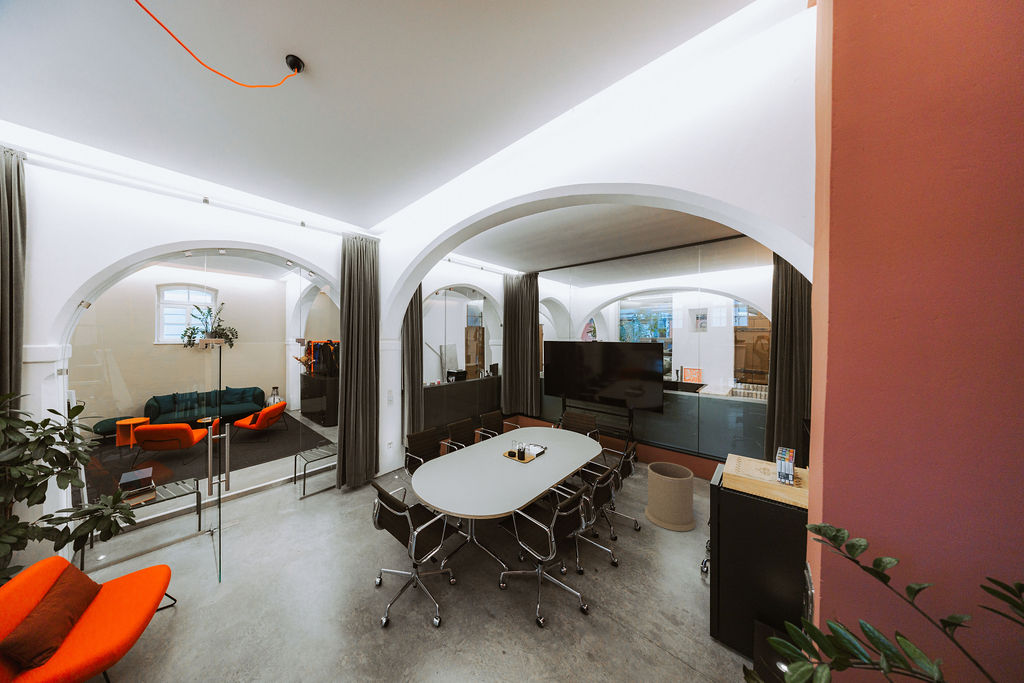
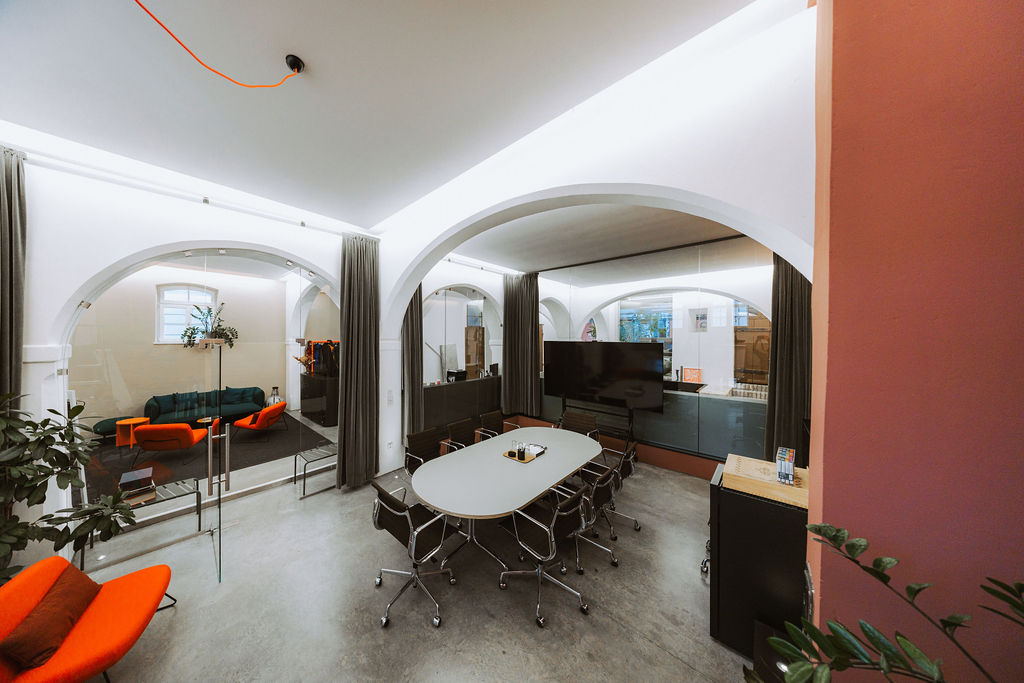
- trash can (669, 493)
